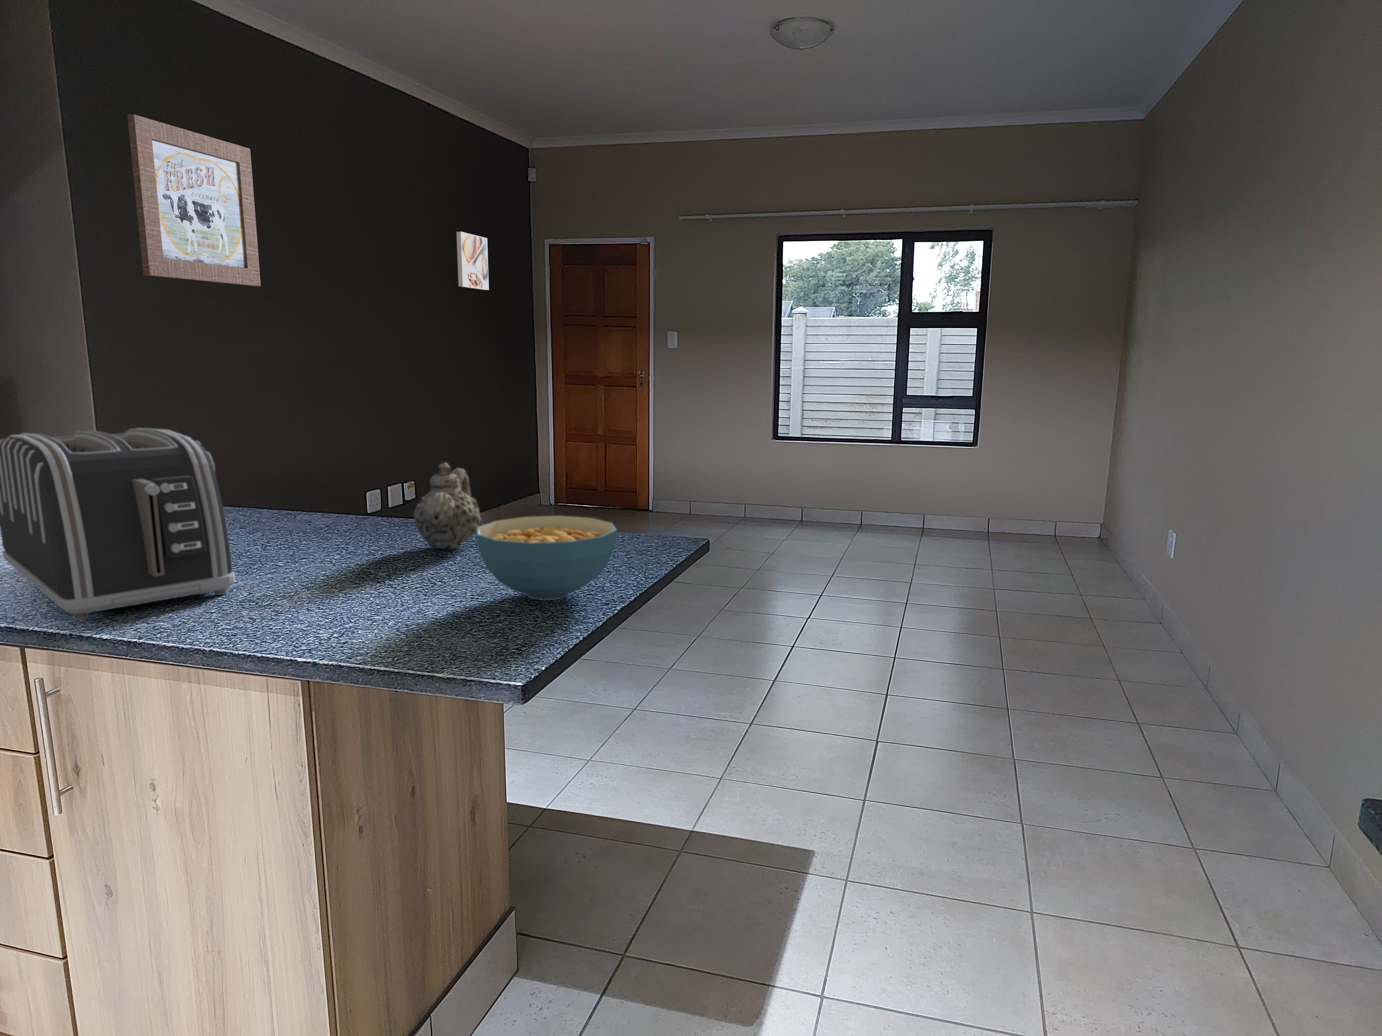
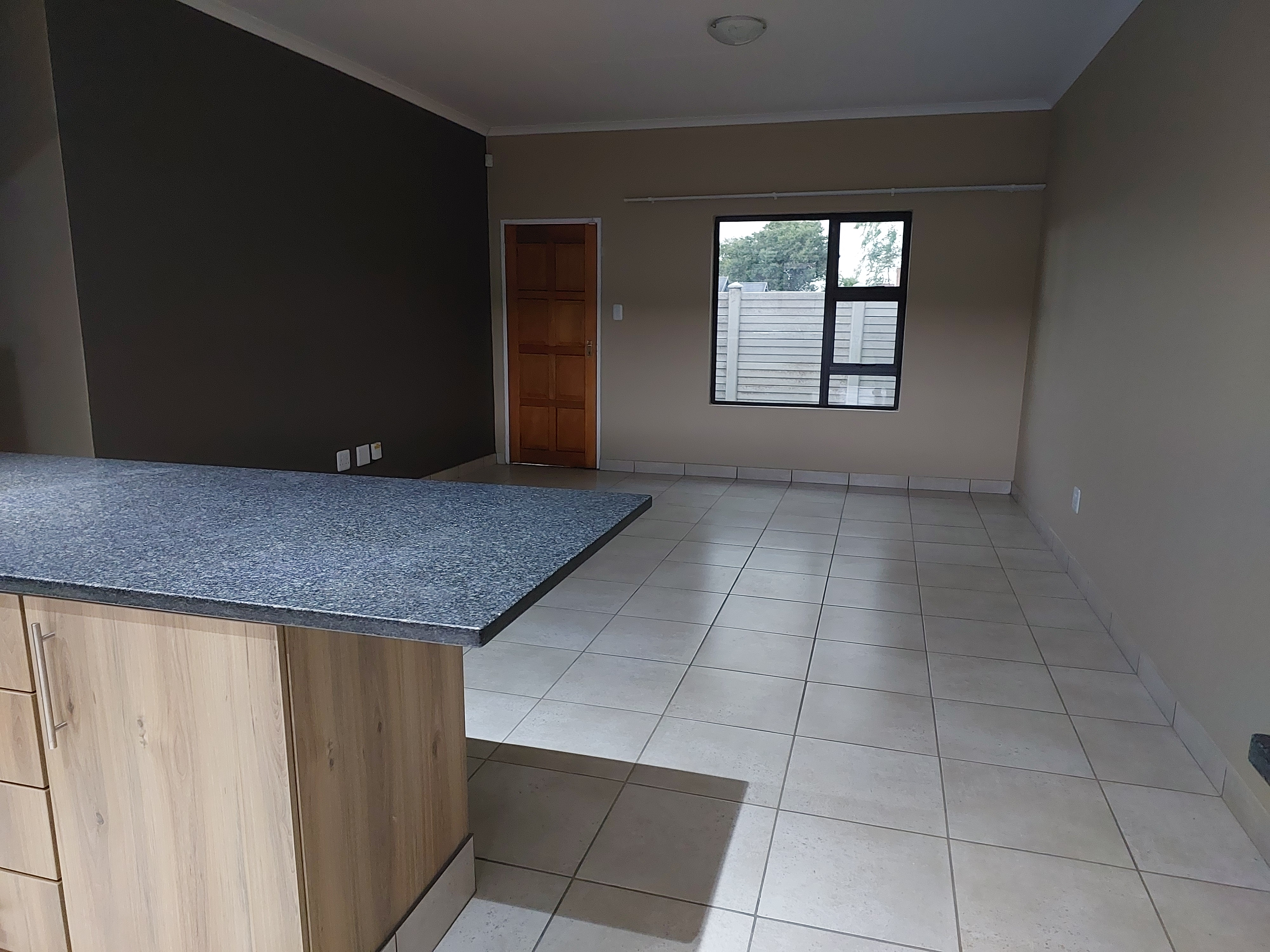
- toaster (110, 508)
- teapot (447, 504)
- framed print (473, 262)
- cereal bowl (547, 562)
- wall art (200, 208)
